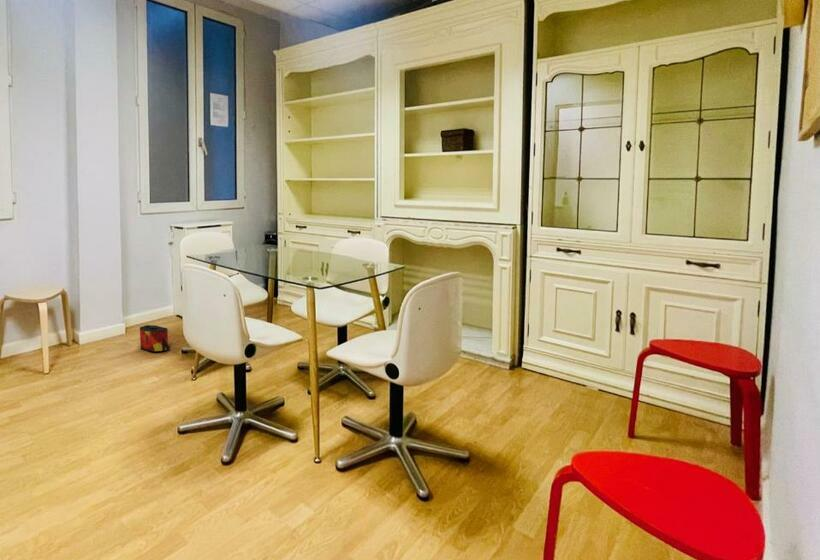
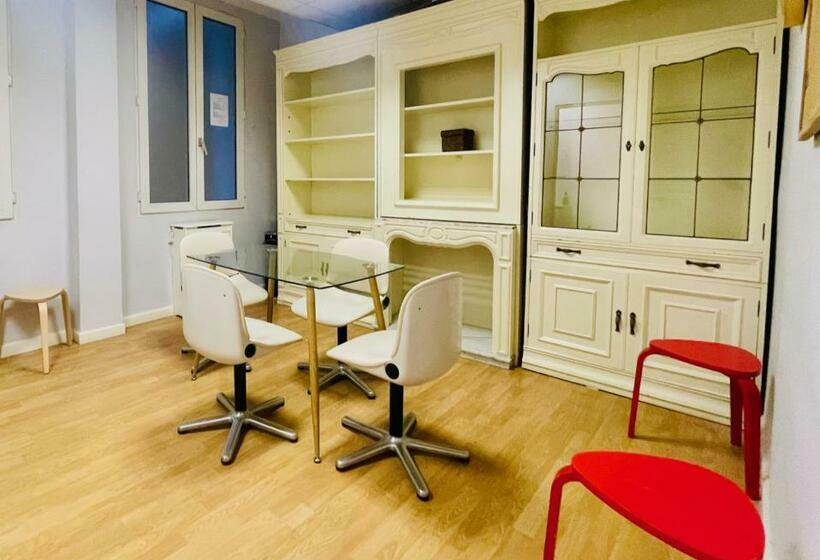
- bag (154, 337)
